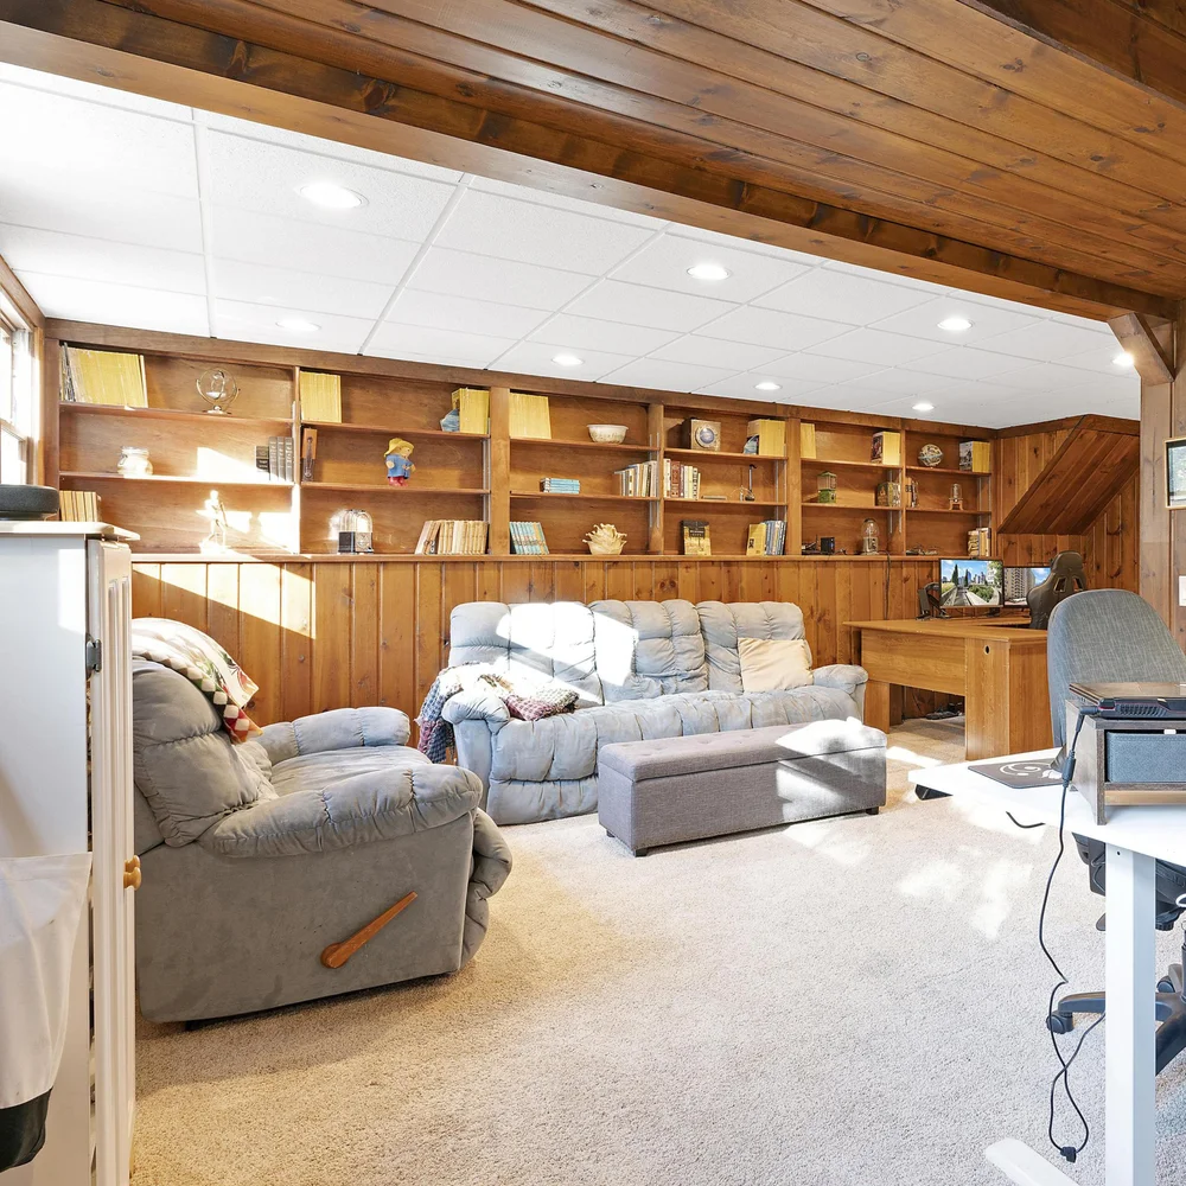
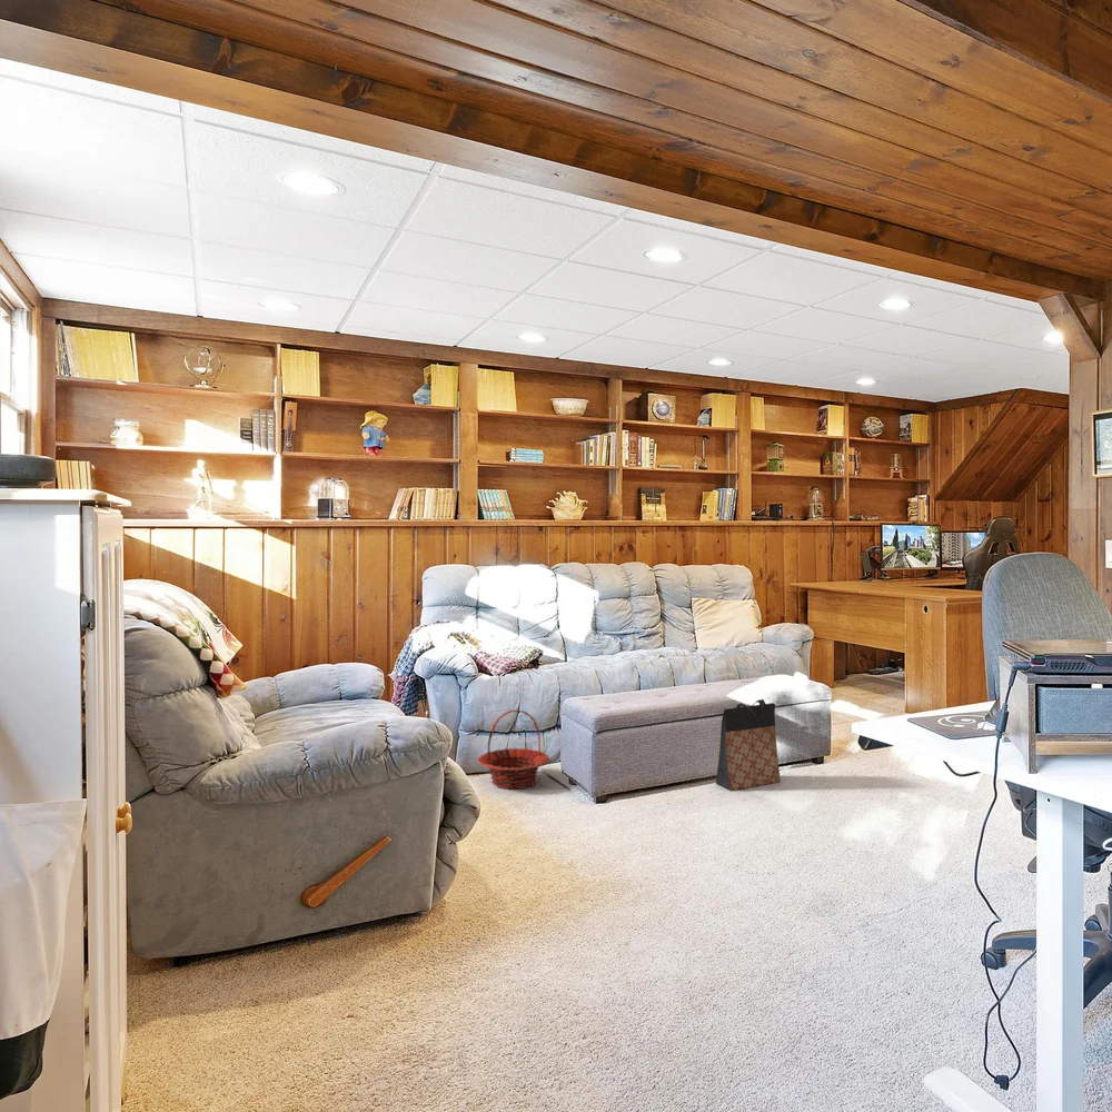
+ basket (514, 748)
+ bag (748, 741)
